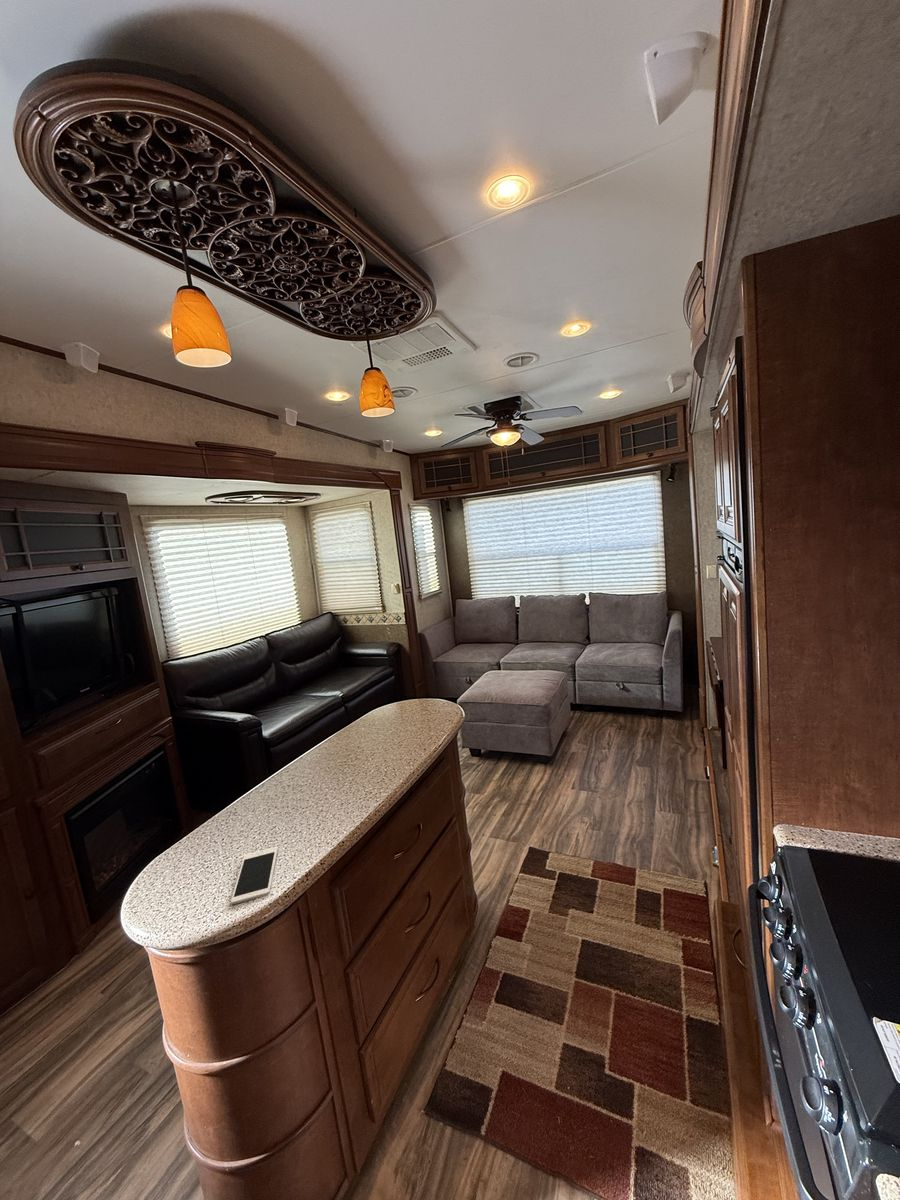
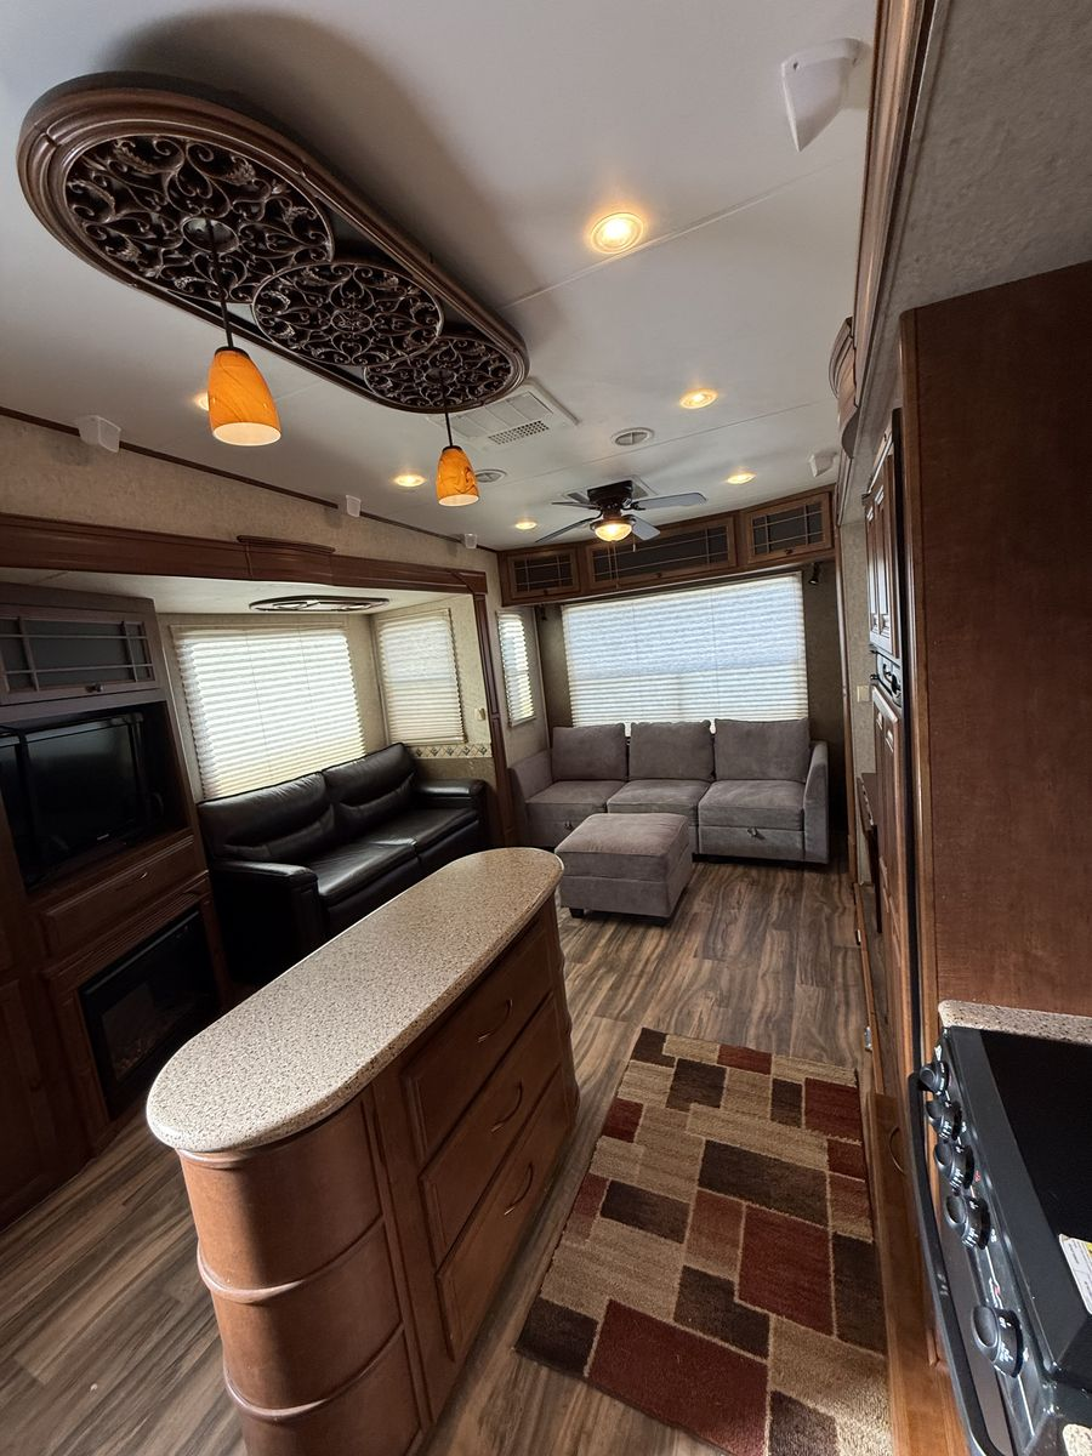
- cell phone (256, 873)
